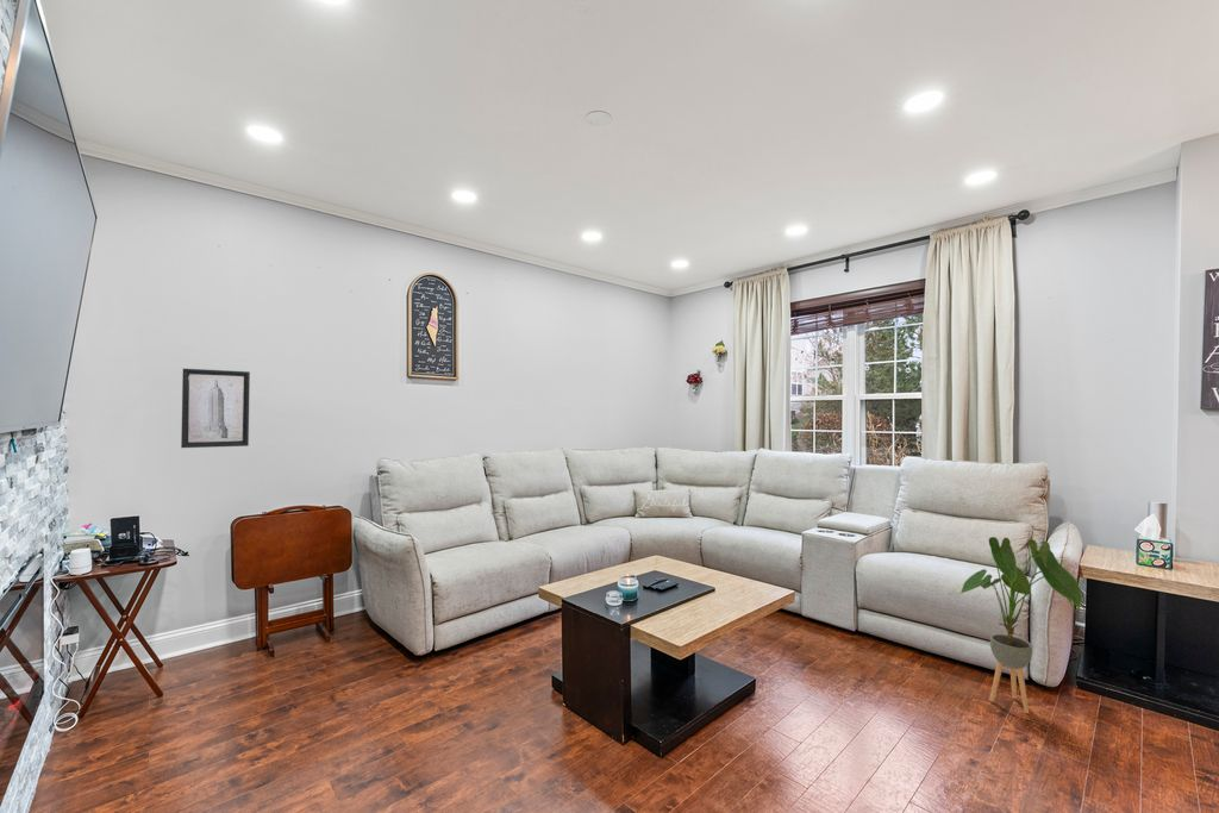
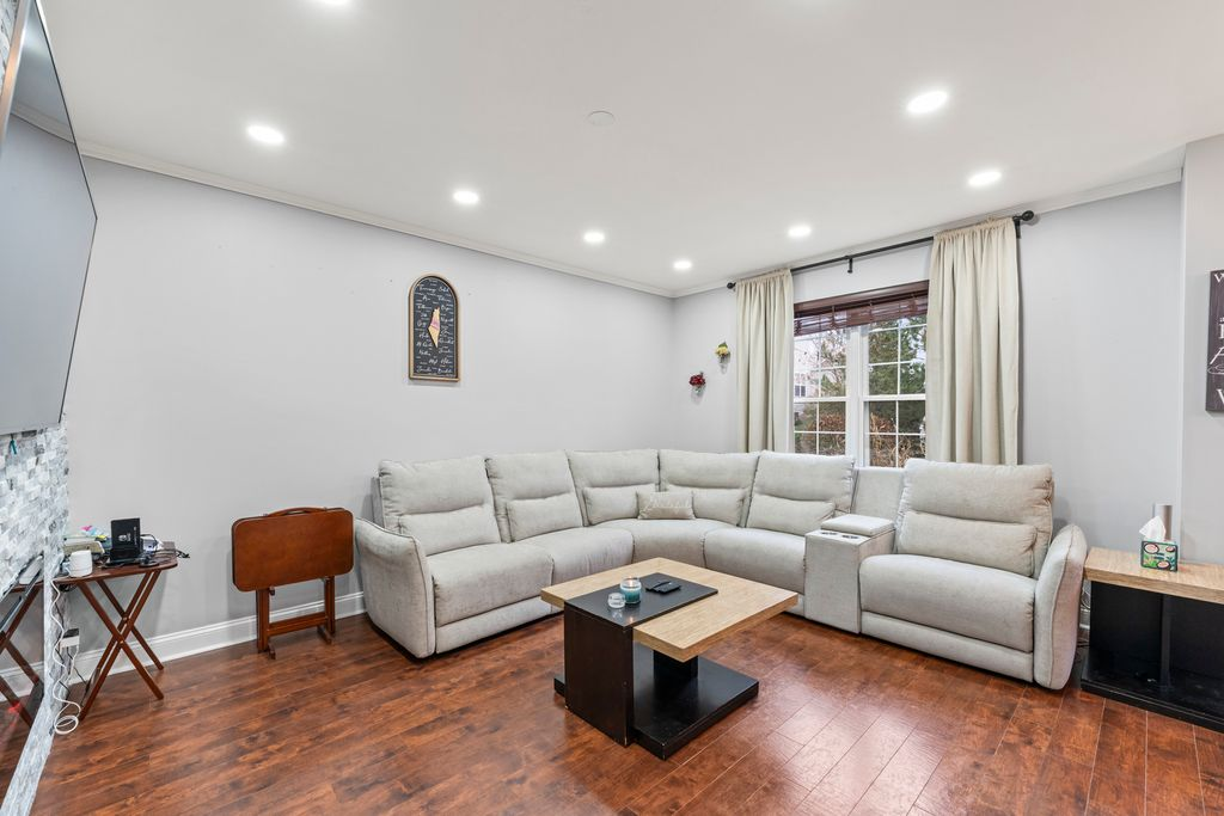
- wall art (217, 408)
- house plant (1019, 620)
